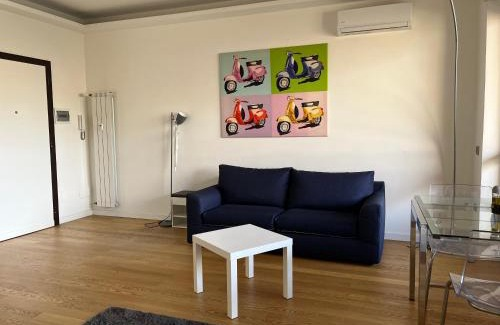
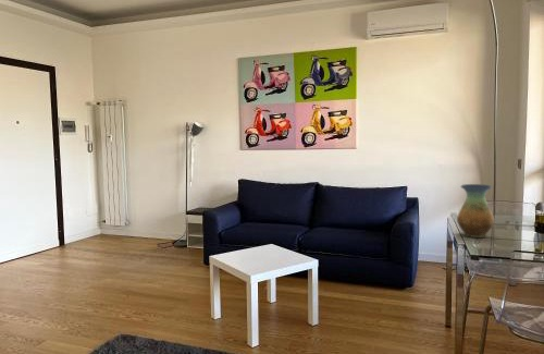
+ vase (475, 210)
